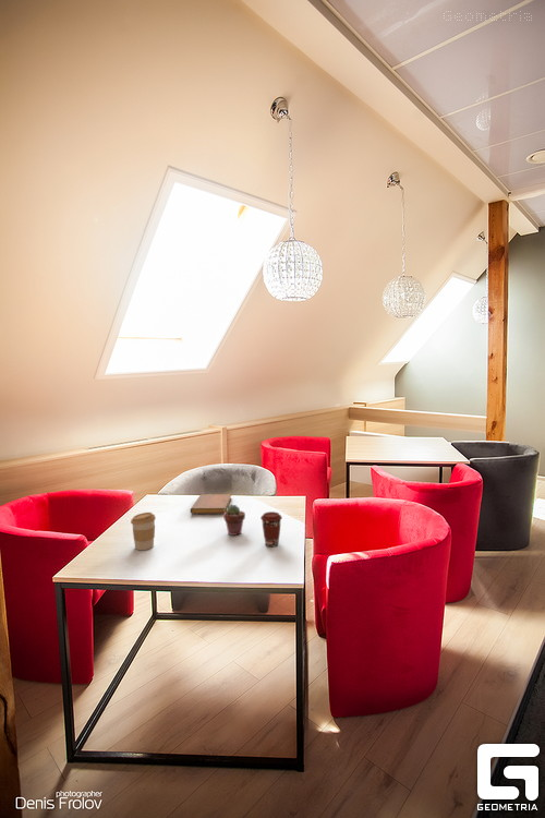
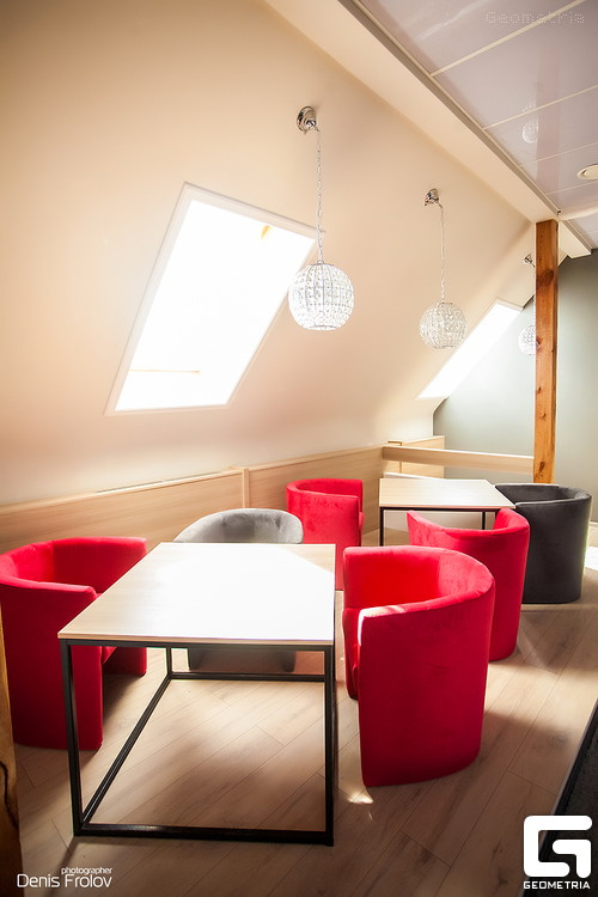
- potted succulent (234, 518)
- coffee cup (271, 529)
- notebook (211, 503)
- coffee cup (143, 530)
